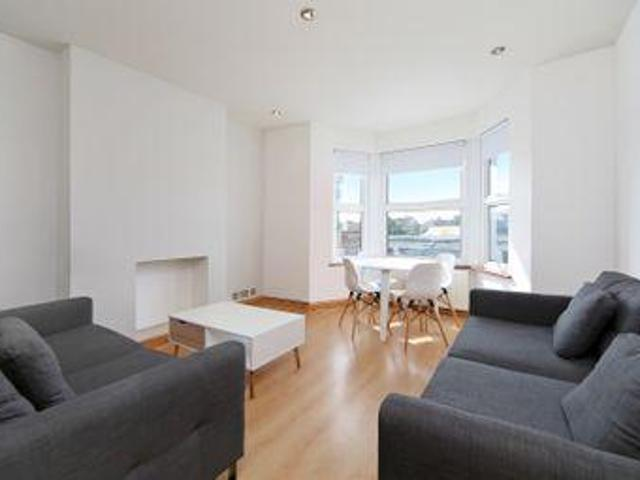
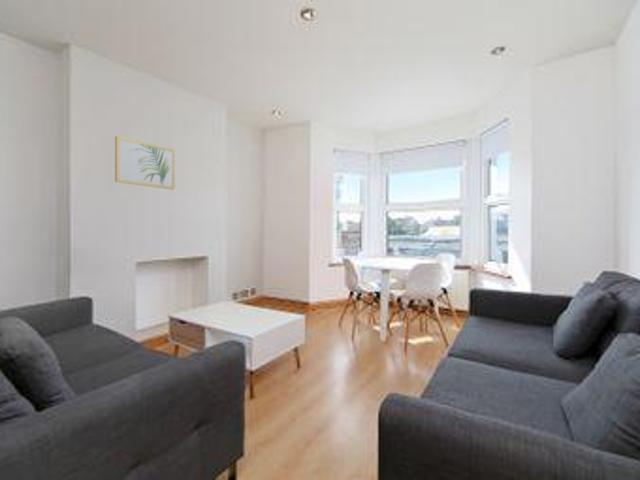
+ wall art (146, 164)
